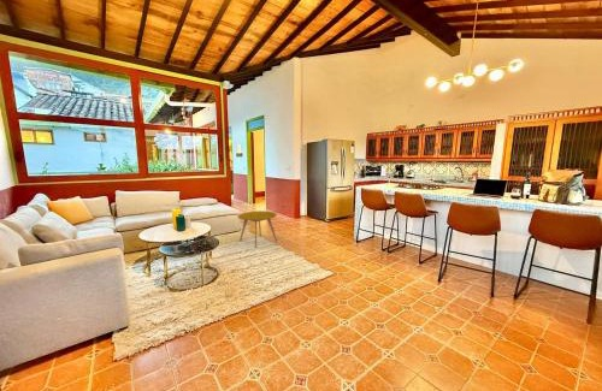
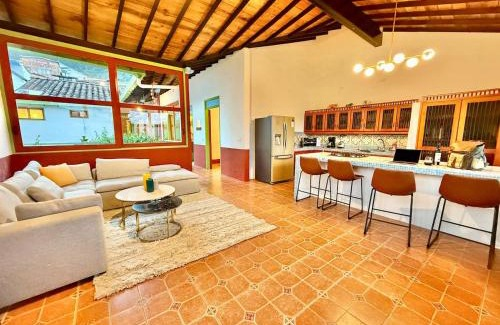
- side table (259, 227)
